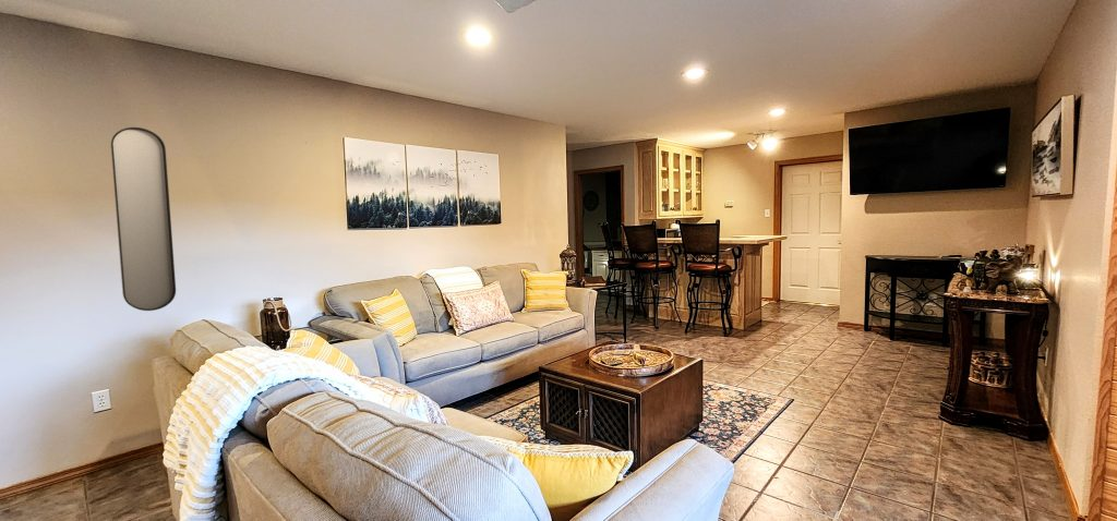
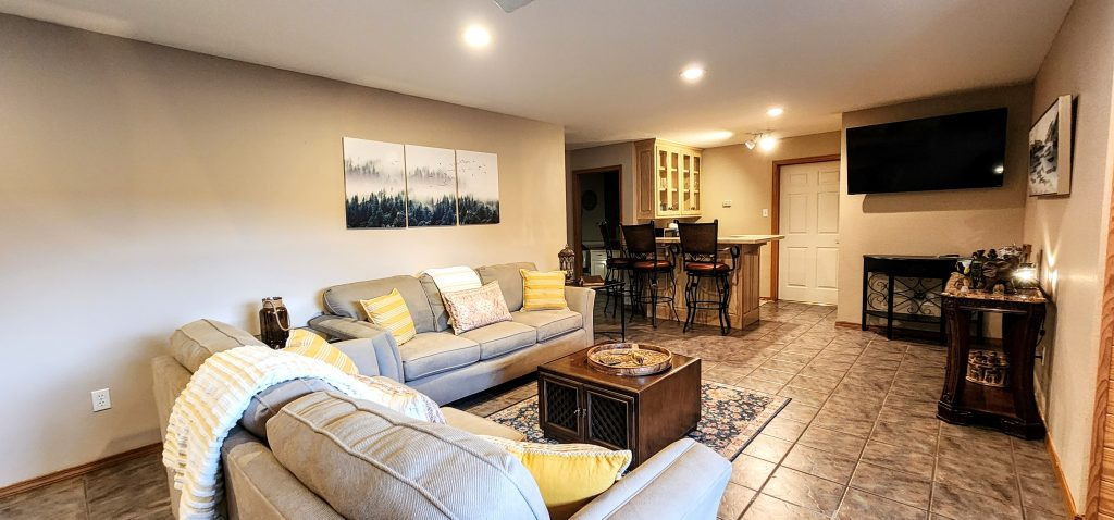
- home mirror (144, 220)
